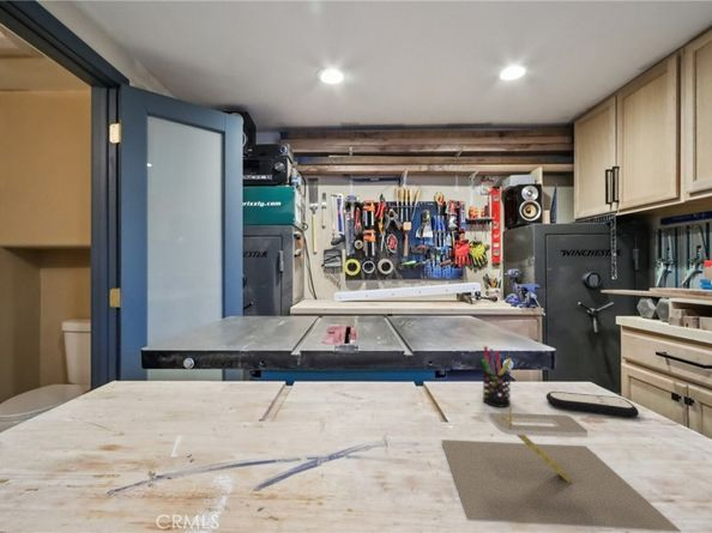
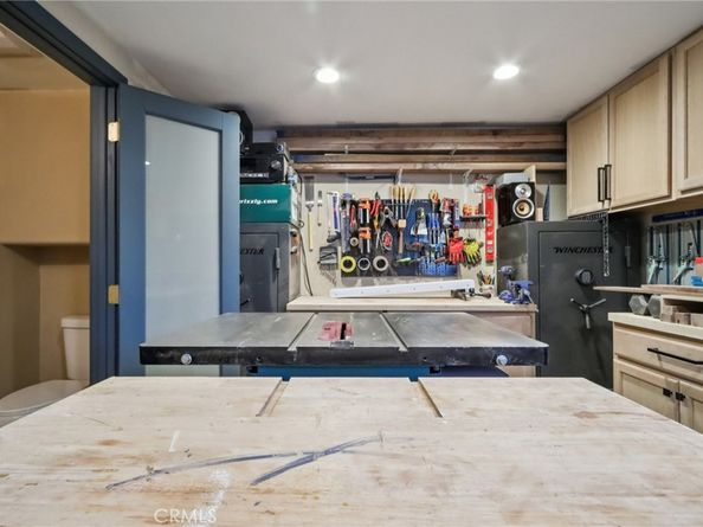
- architectural model (532, 442)
- remote control (589, 402)
- pen holder (493, 375)
